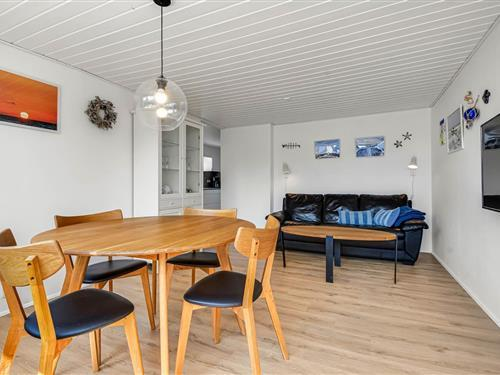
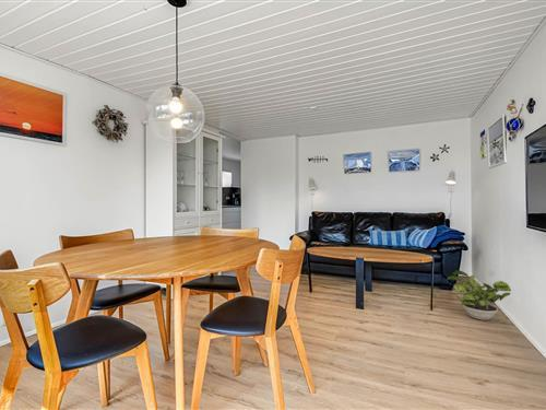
+ potted plant (476, 294)
